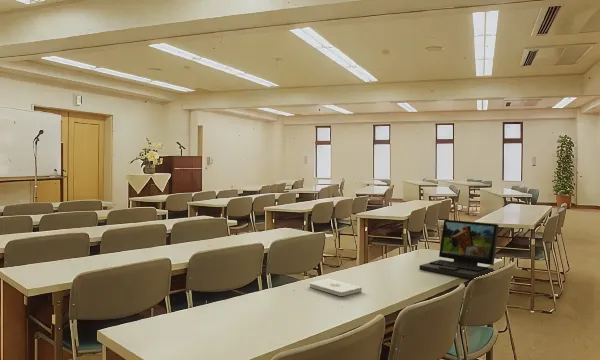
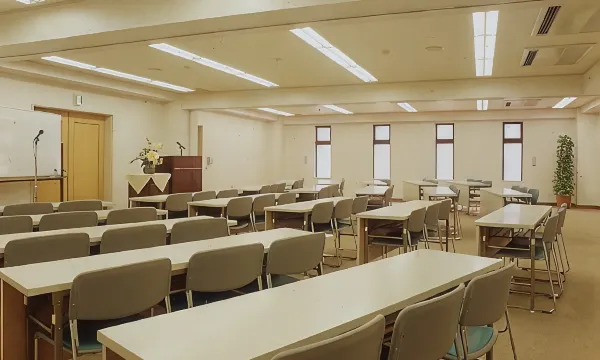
- notepad (334, 286)
- laptop (458, 246)
